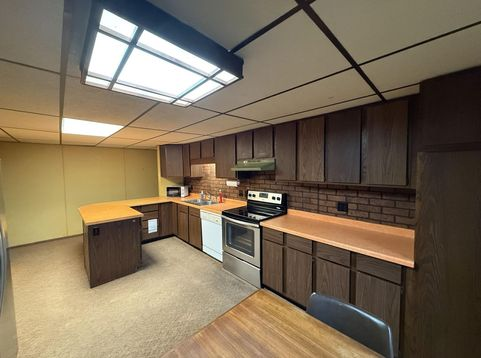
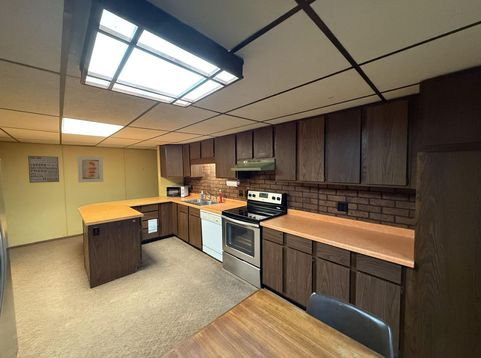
+ wall art (44, 169)
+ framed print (90, 169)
